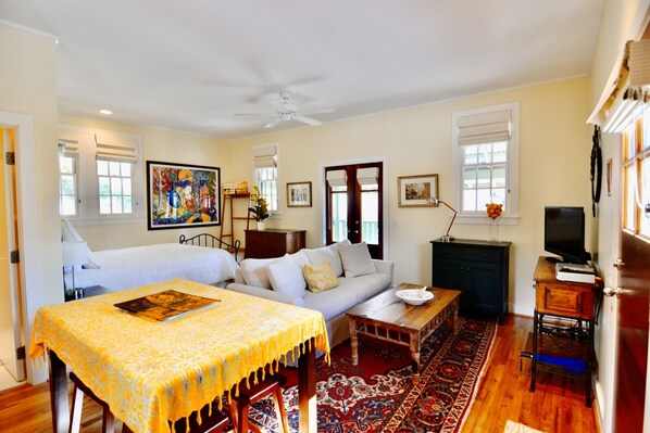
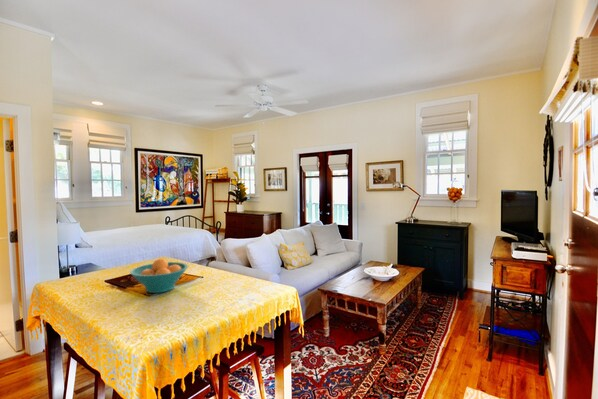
+ fruit bowl (160, 274)
